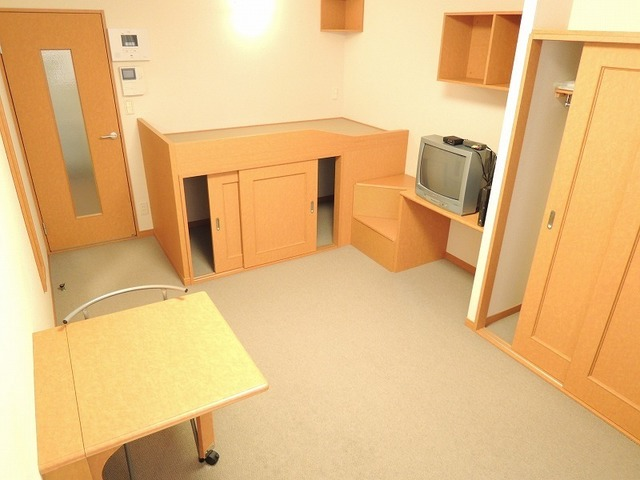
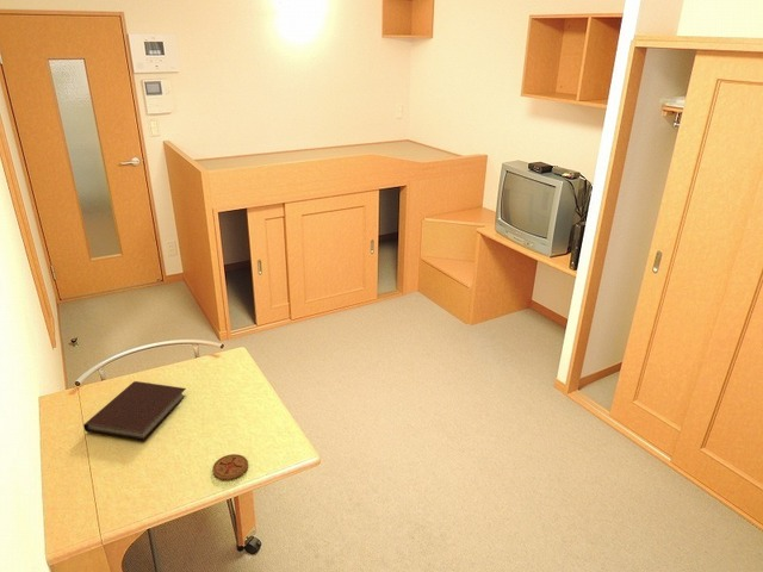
+ notebook (137, 409)
+ coaster (230, 466)
